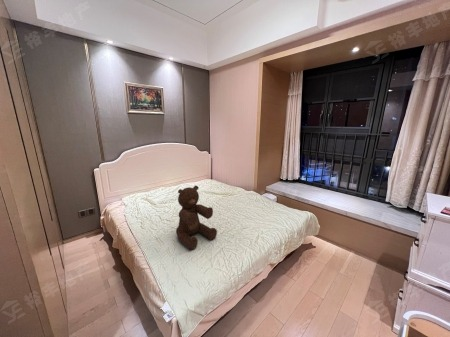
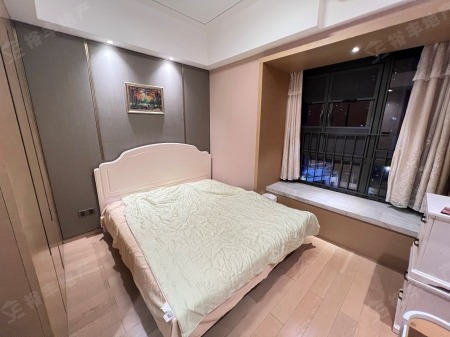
- teddy bear (193, 214)
